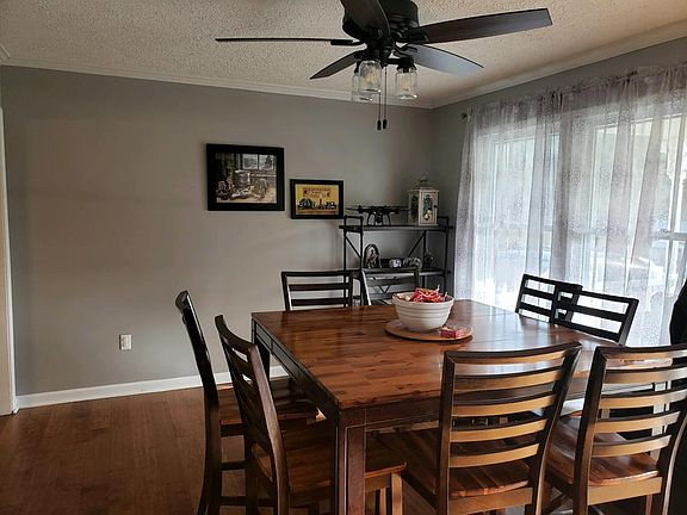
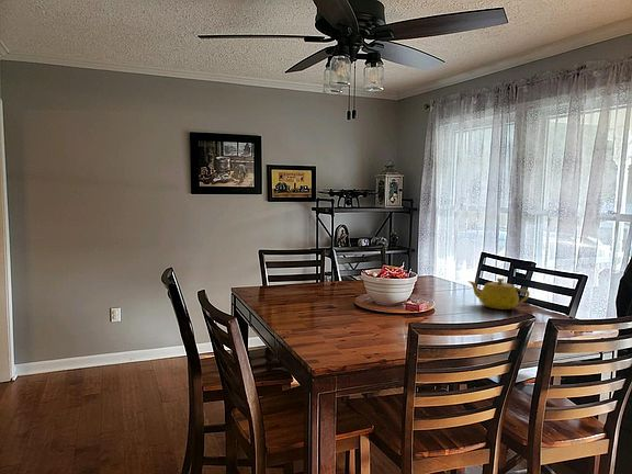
+ teapot (497, 292)
